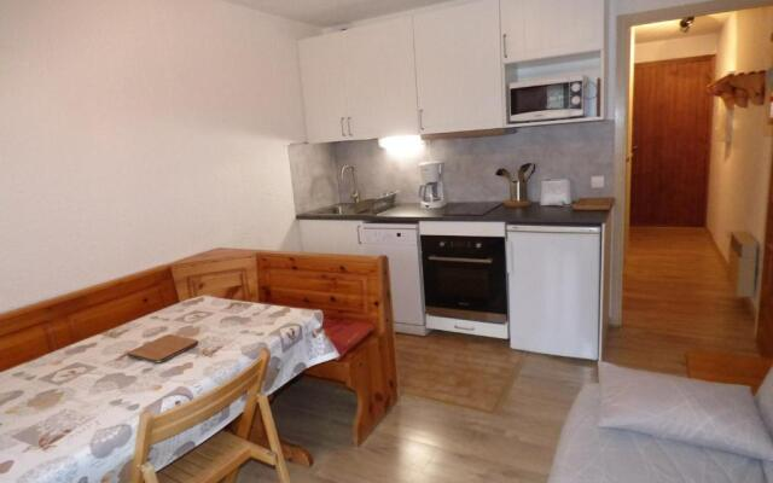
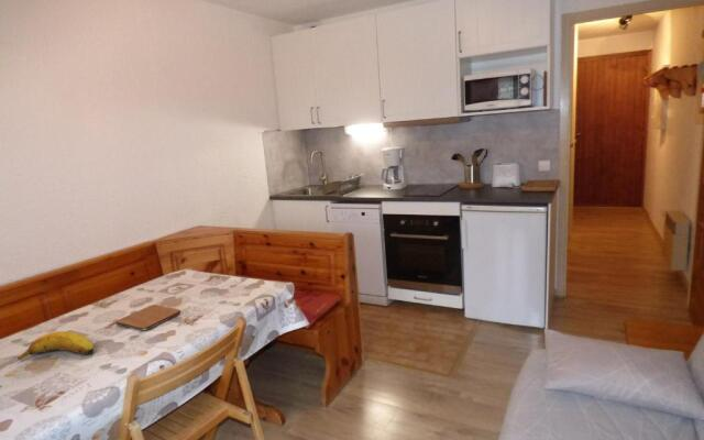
+ fruit (54, 346)
